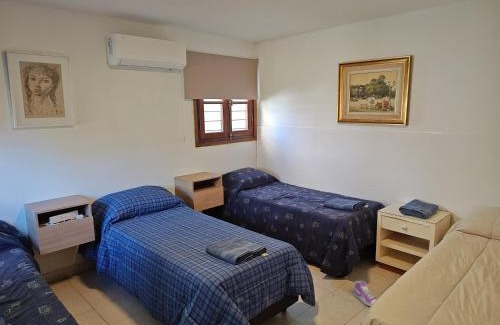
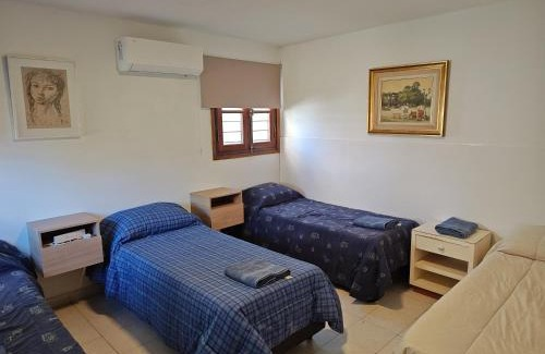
- sneaker (365, 292)
